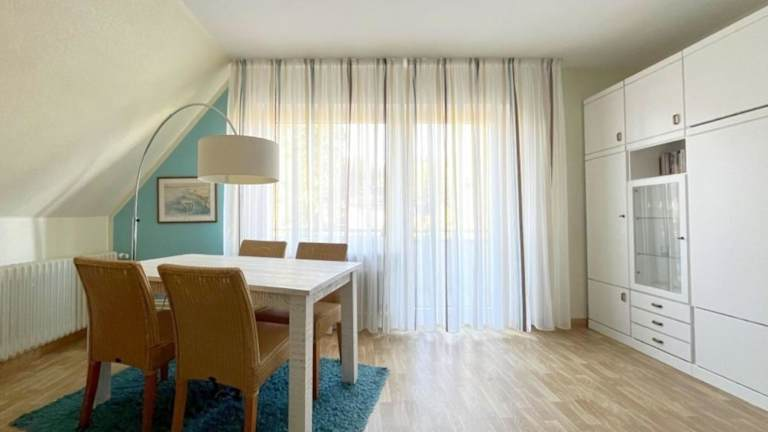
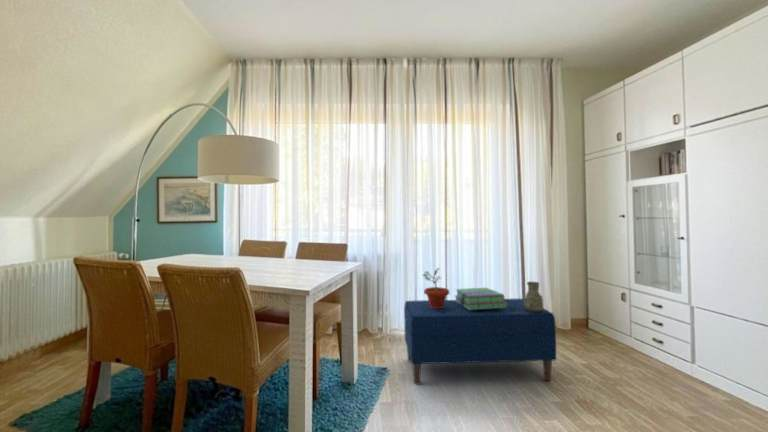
+ stack of books (479, 298)
+ bench (474, 338)
+ decorative vase (533, 296)
+ potted plant (436, 286)
